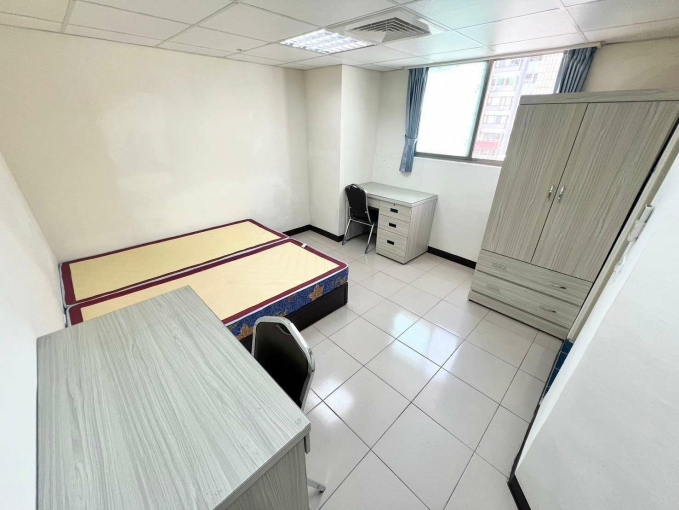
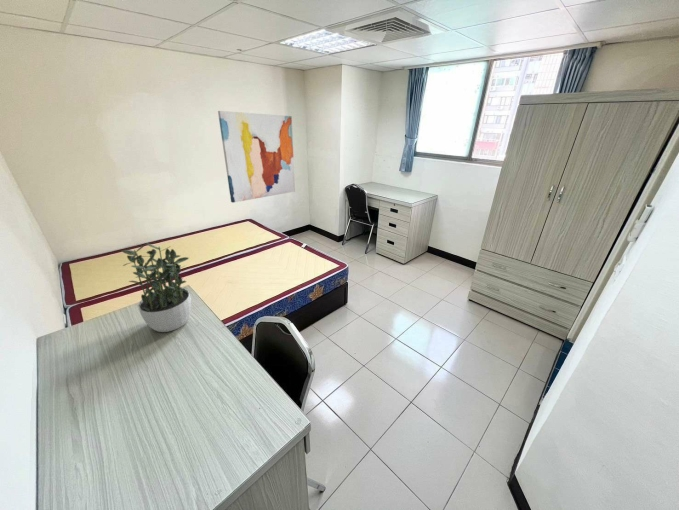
+ wall art (262, 157)
+ potted plant (164, 284)
